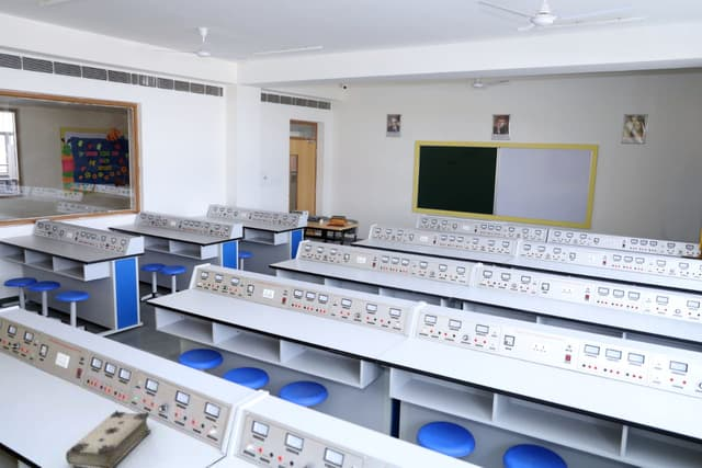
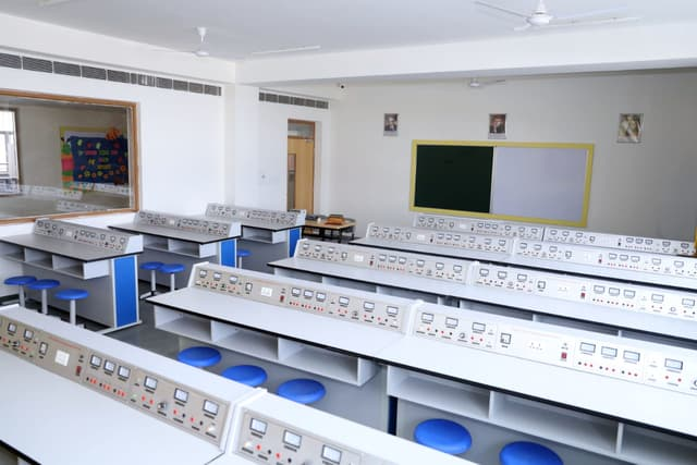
- book (111, 437)
